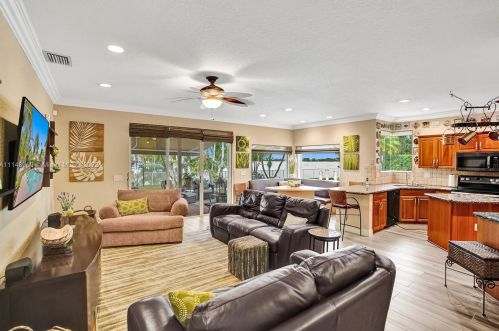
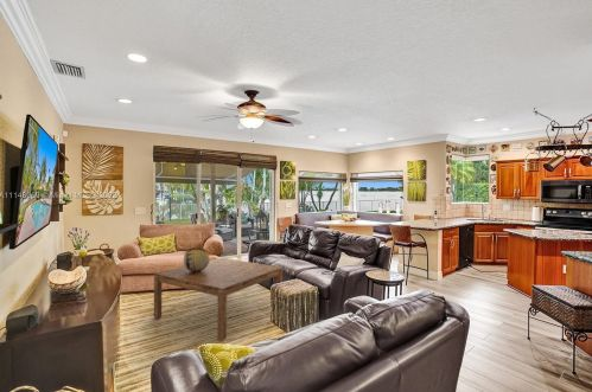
+ coffee table (221, 290)
+ decorative sphere (196, 258)
